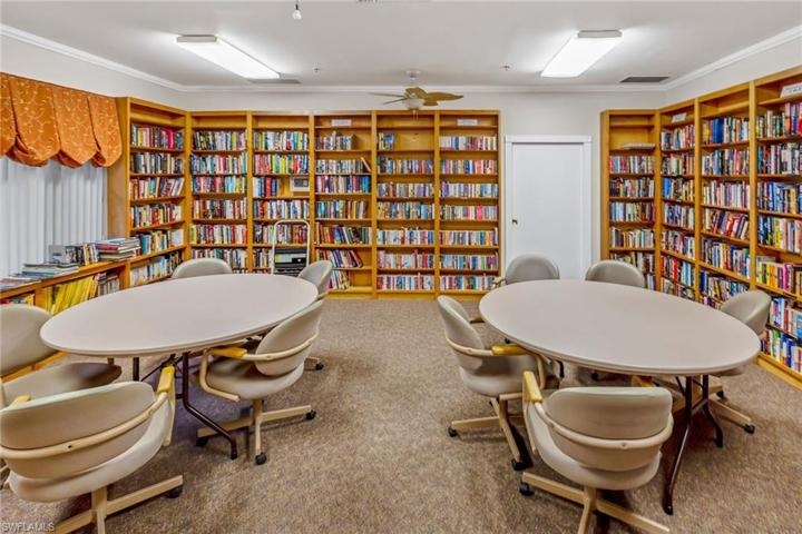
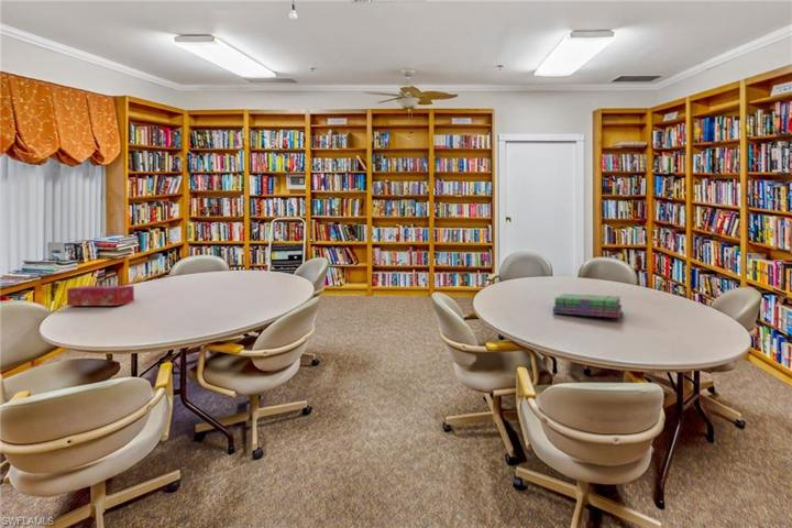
+ tissue box (101, 295)
+ stack of books (587, 305)
